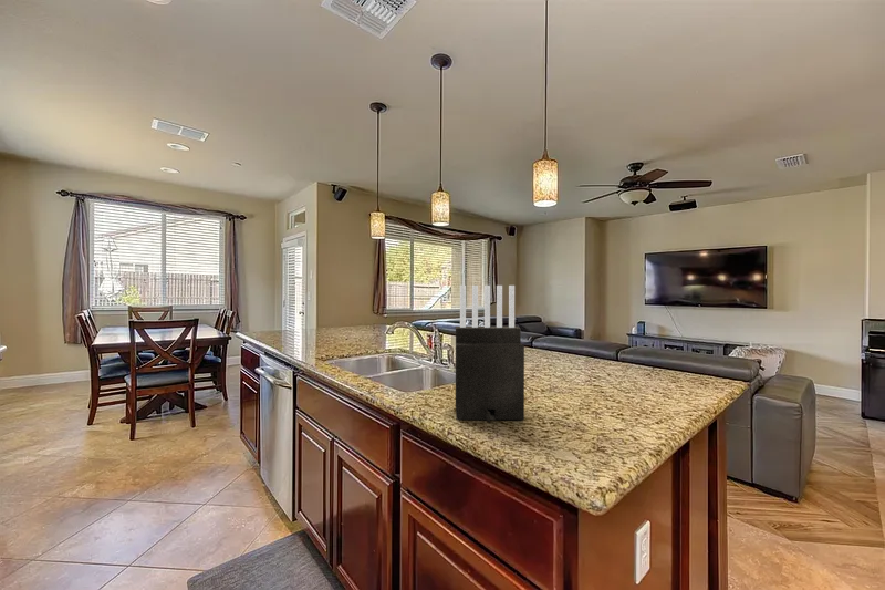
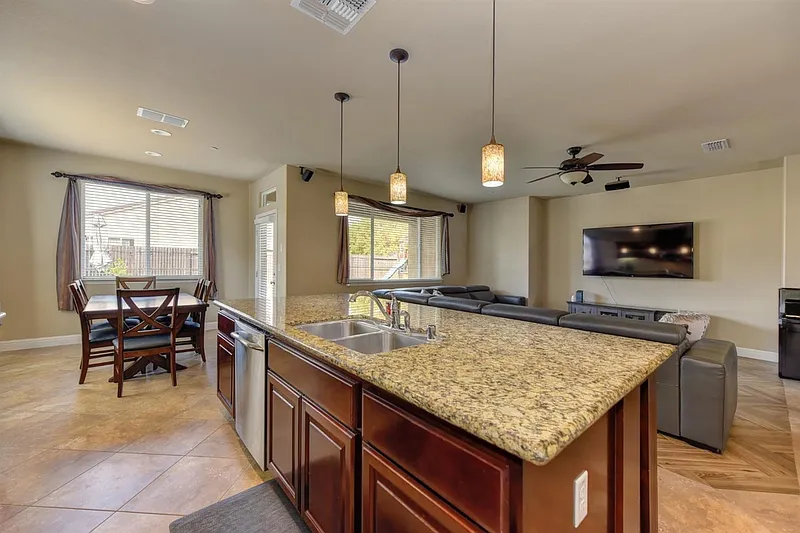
- knife block (488, 350)
